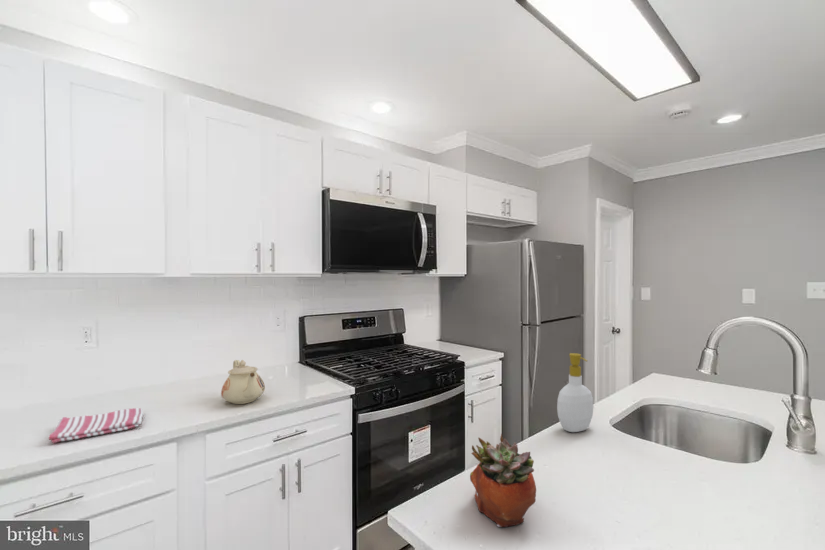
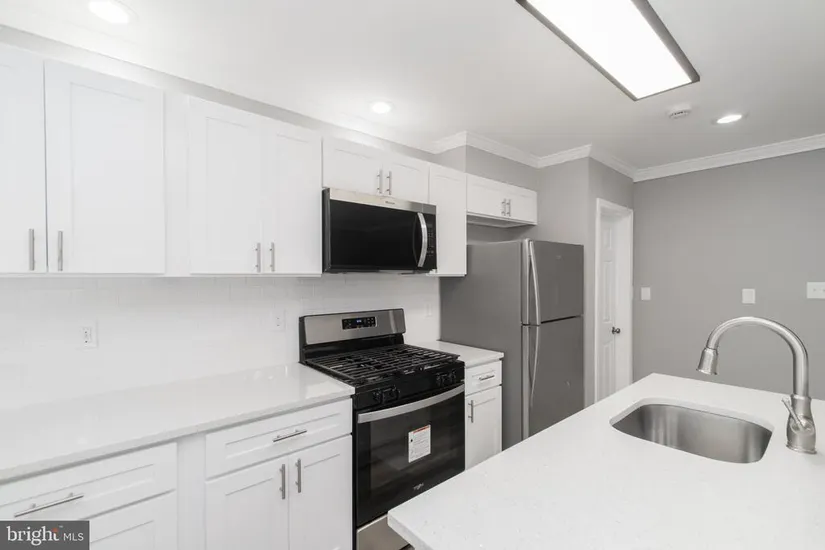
- dish towel (100, 422)
- succulent planter (498, 473)
- teapot (243, 380)
- soap bottle (576, 391)
